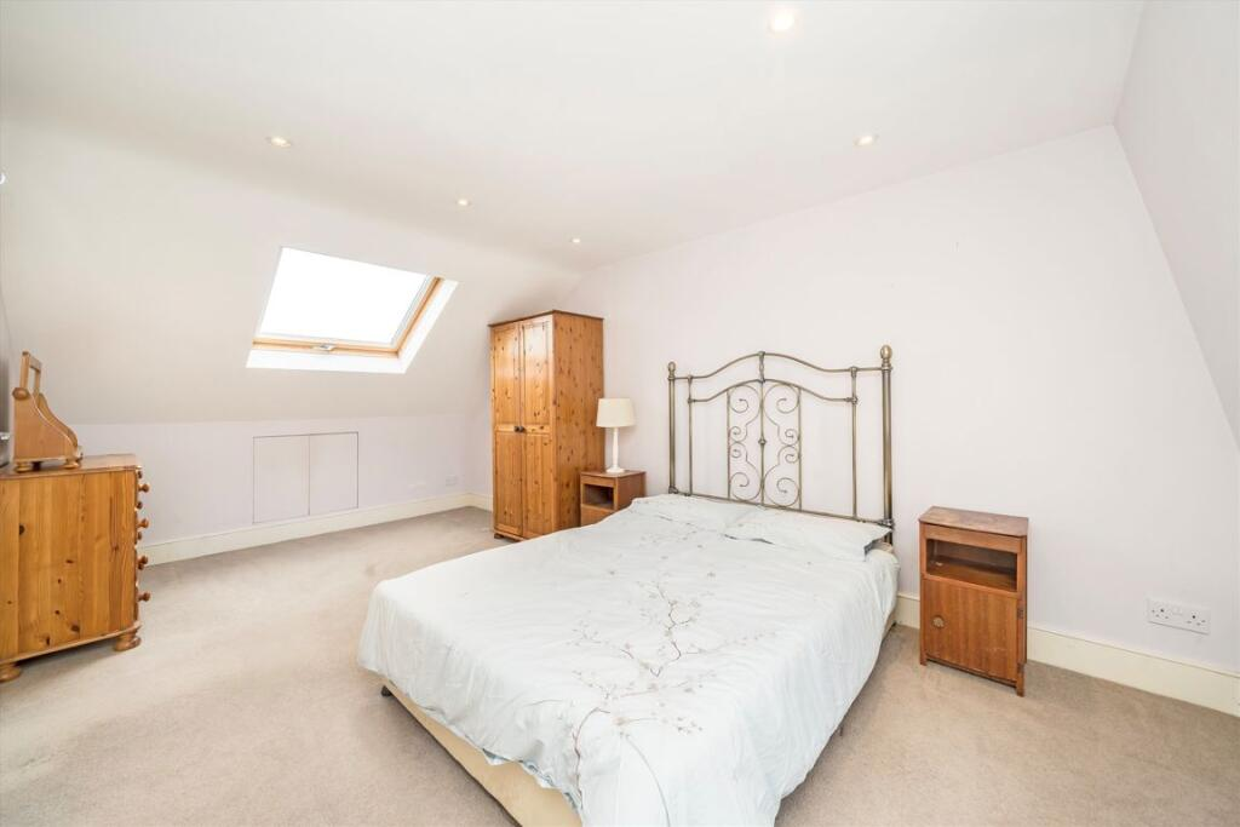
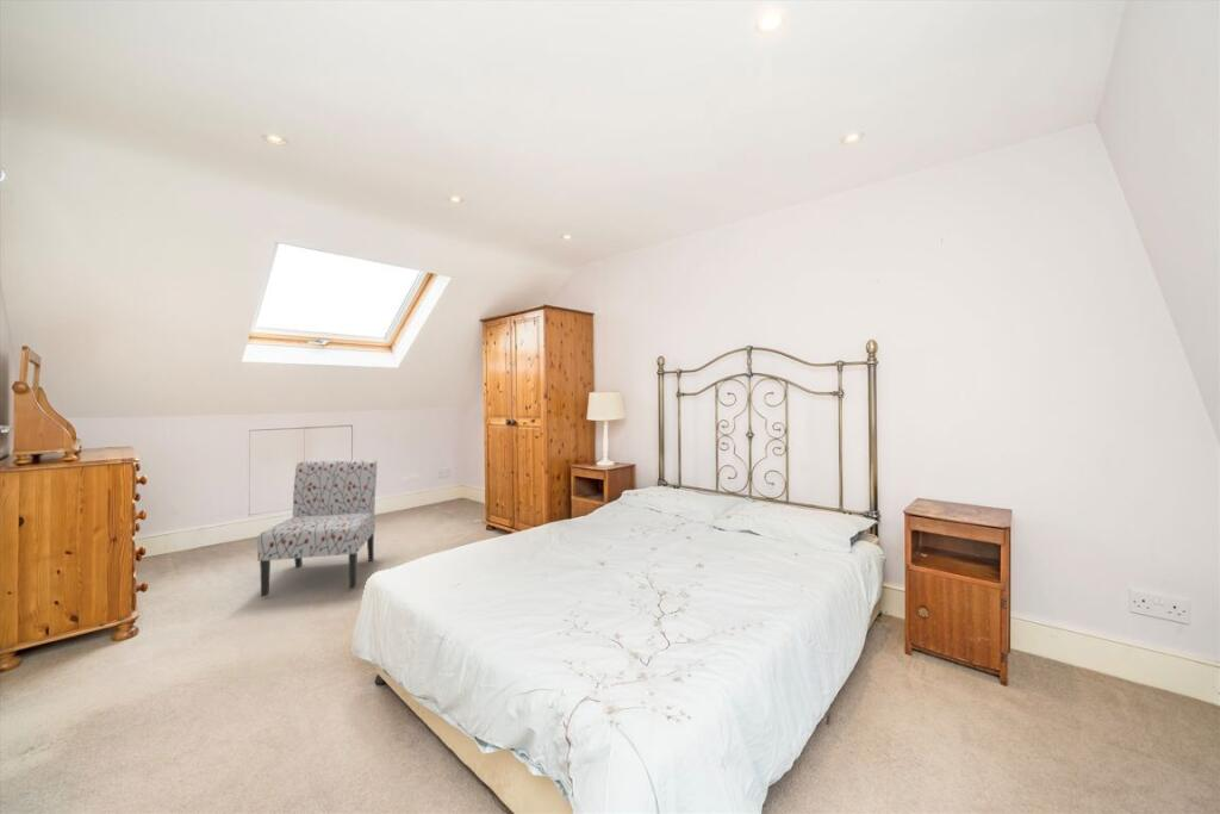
+ chair (324, 520)
